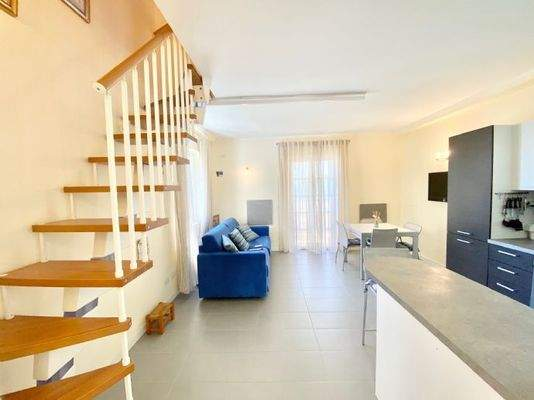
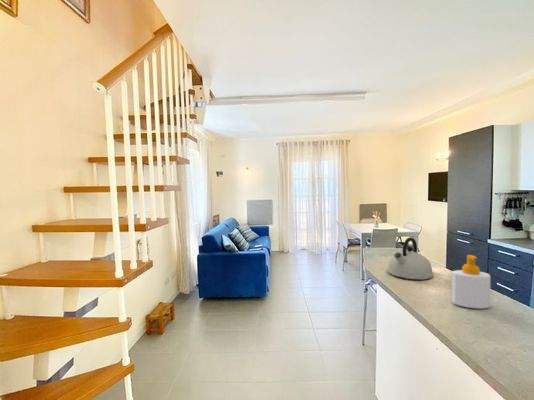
+ soap bottle (470, 280)
+ kettle (408, 255)
